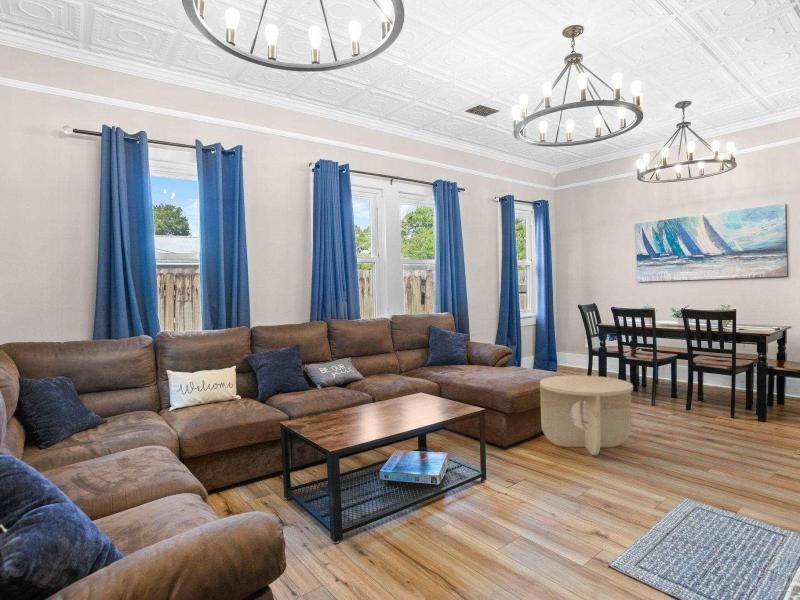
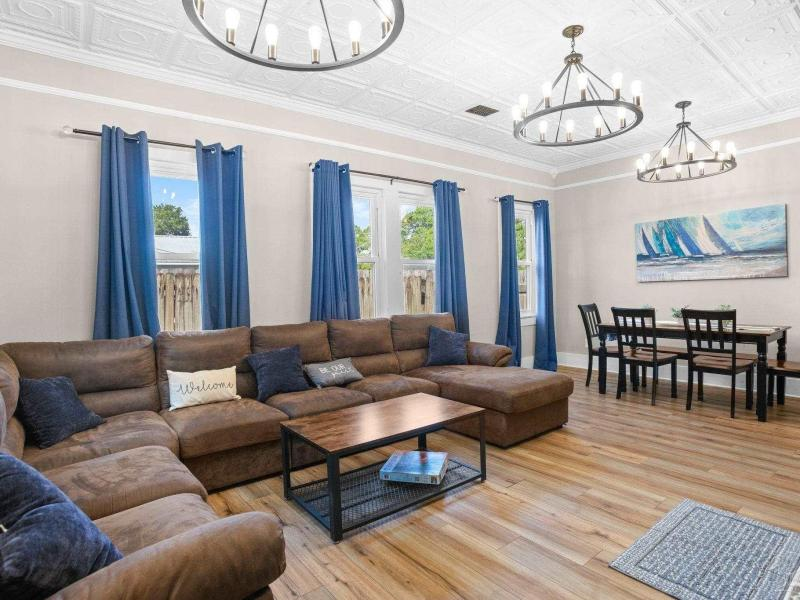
- side table (588, 414)
